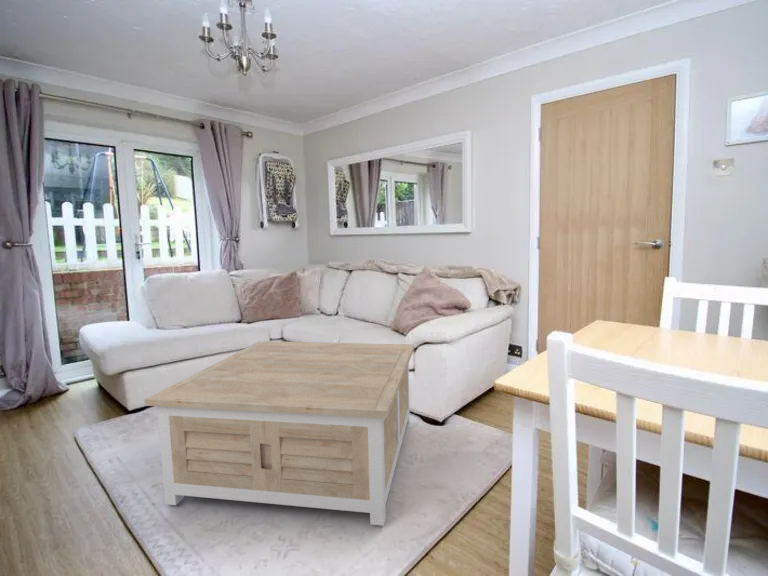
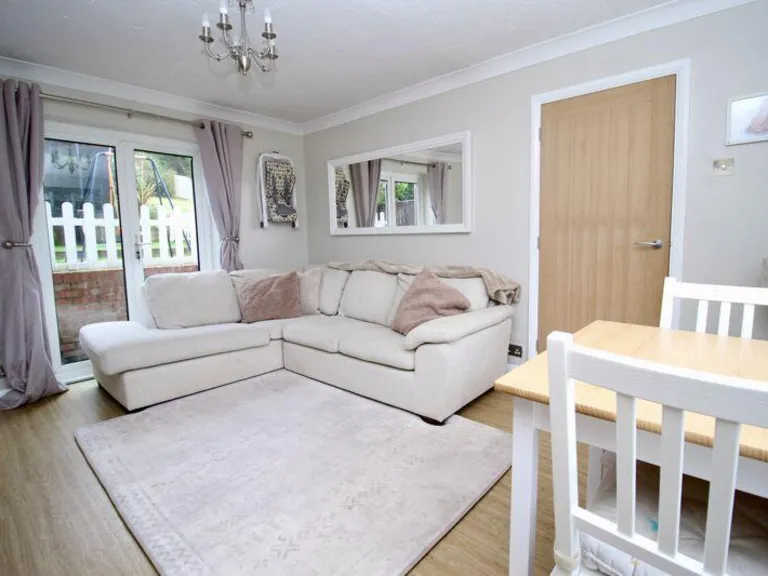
- coffee table (307, 411)
